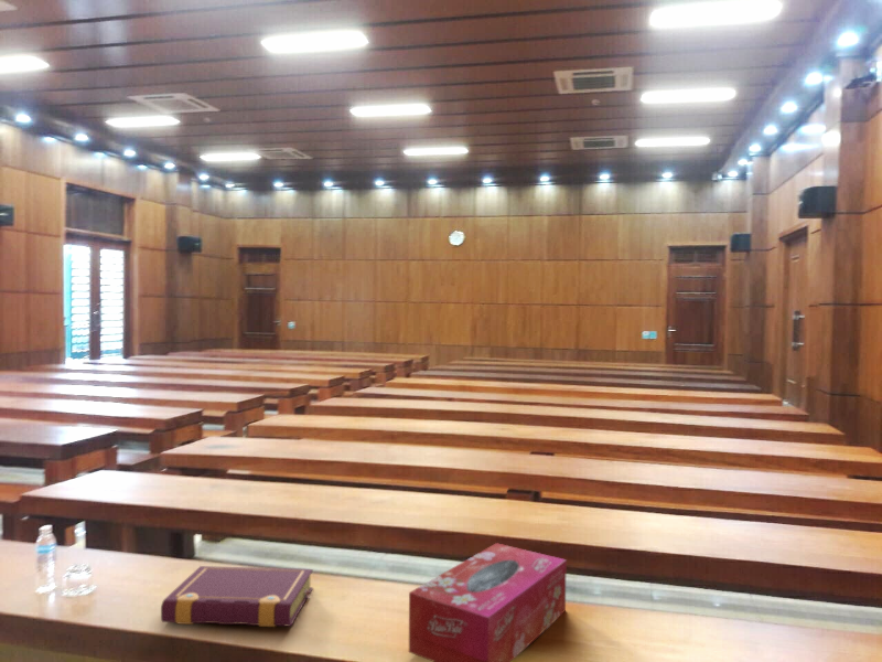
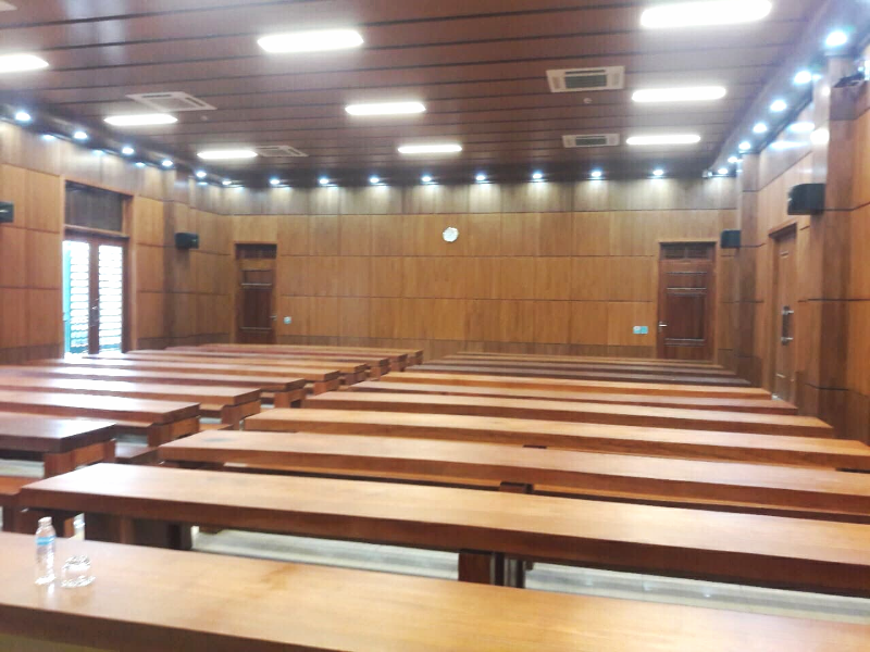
- tissue box (492, 602)
- book (243, 595)
